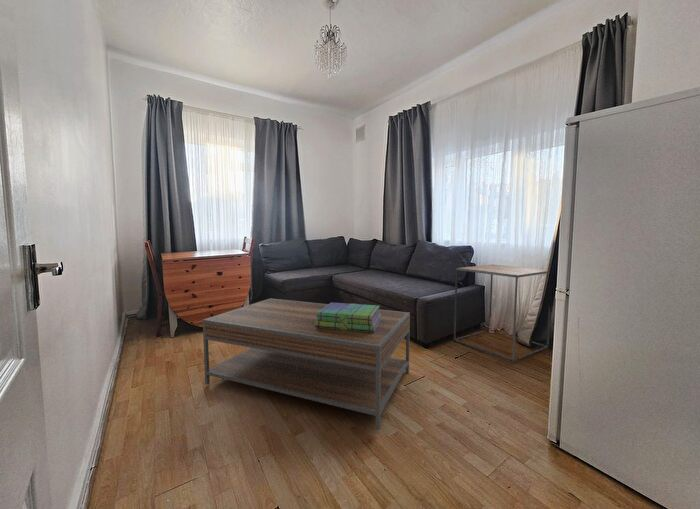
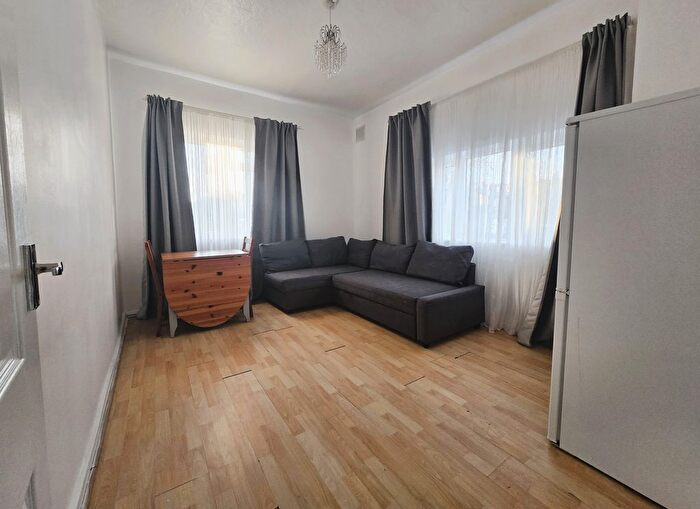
- stack of books (349, 316)
- side table (491, 304)
- coffee table (312, 346)
